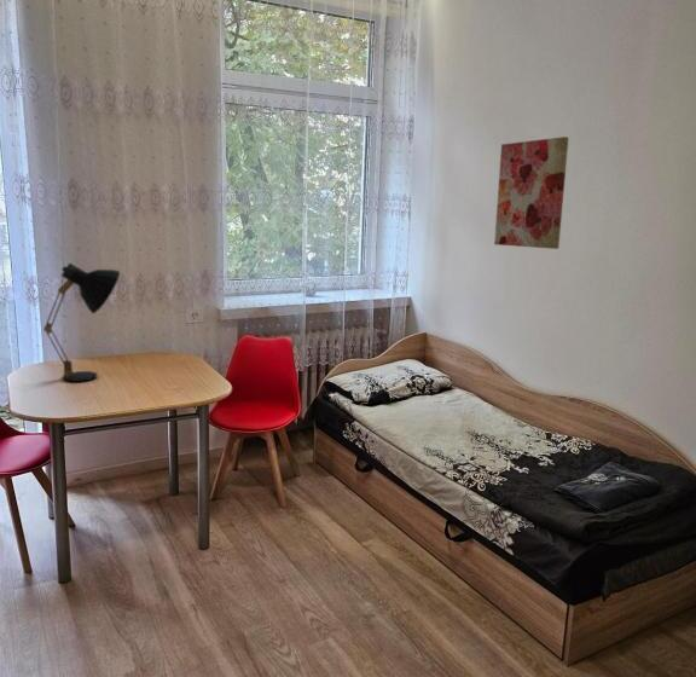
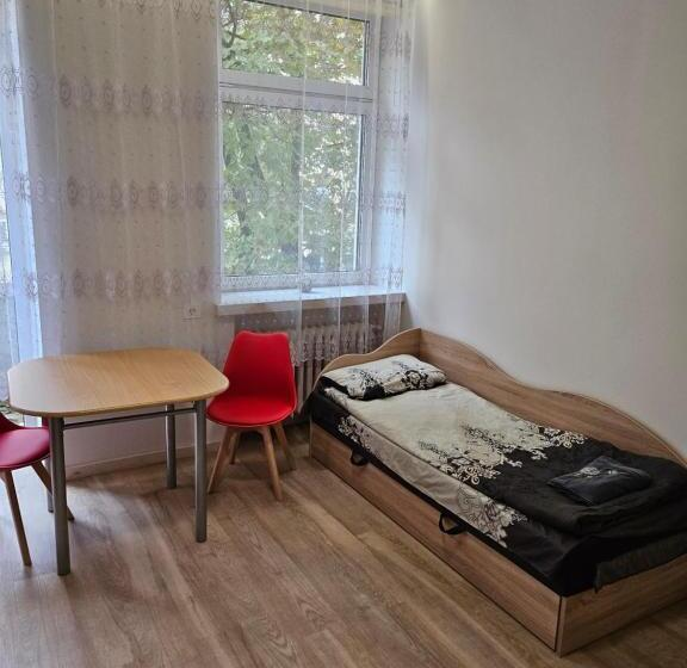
- desk lamp (92, 312)
- wall art (528, 193)
